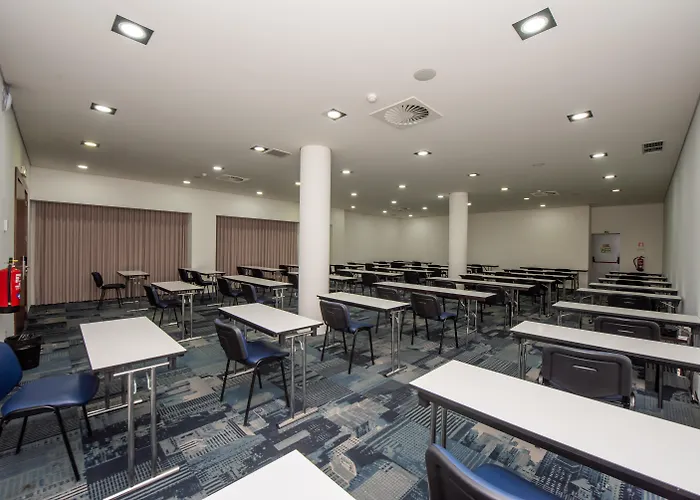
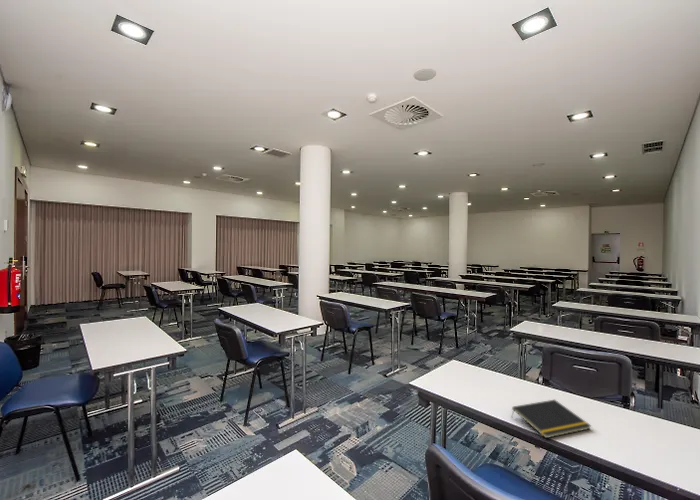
+ notepad (550, 417)
